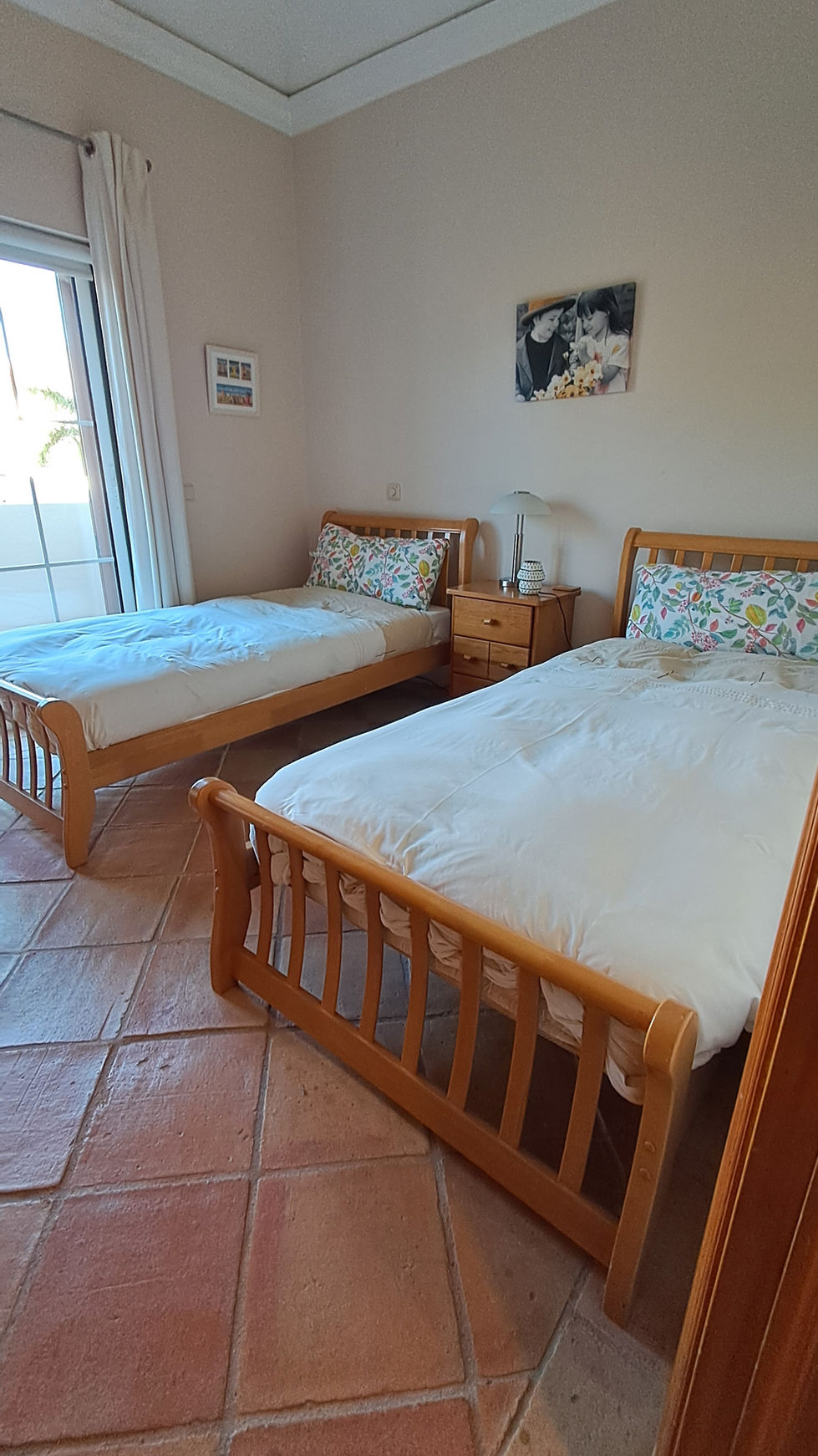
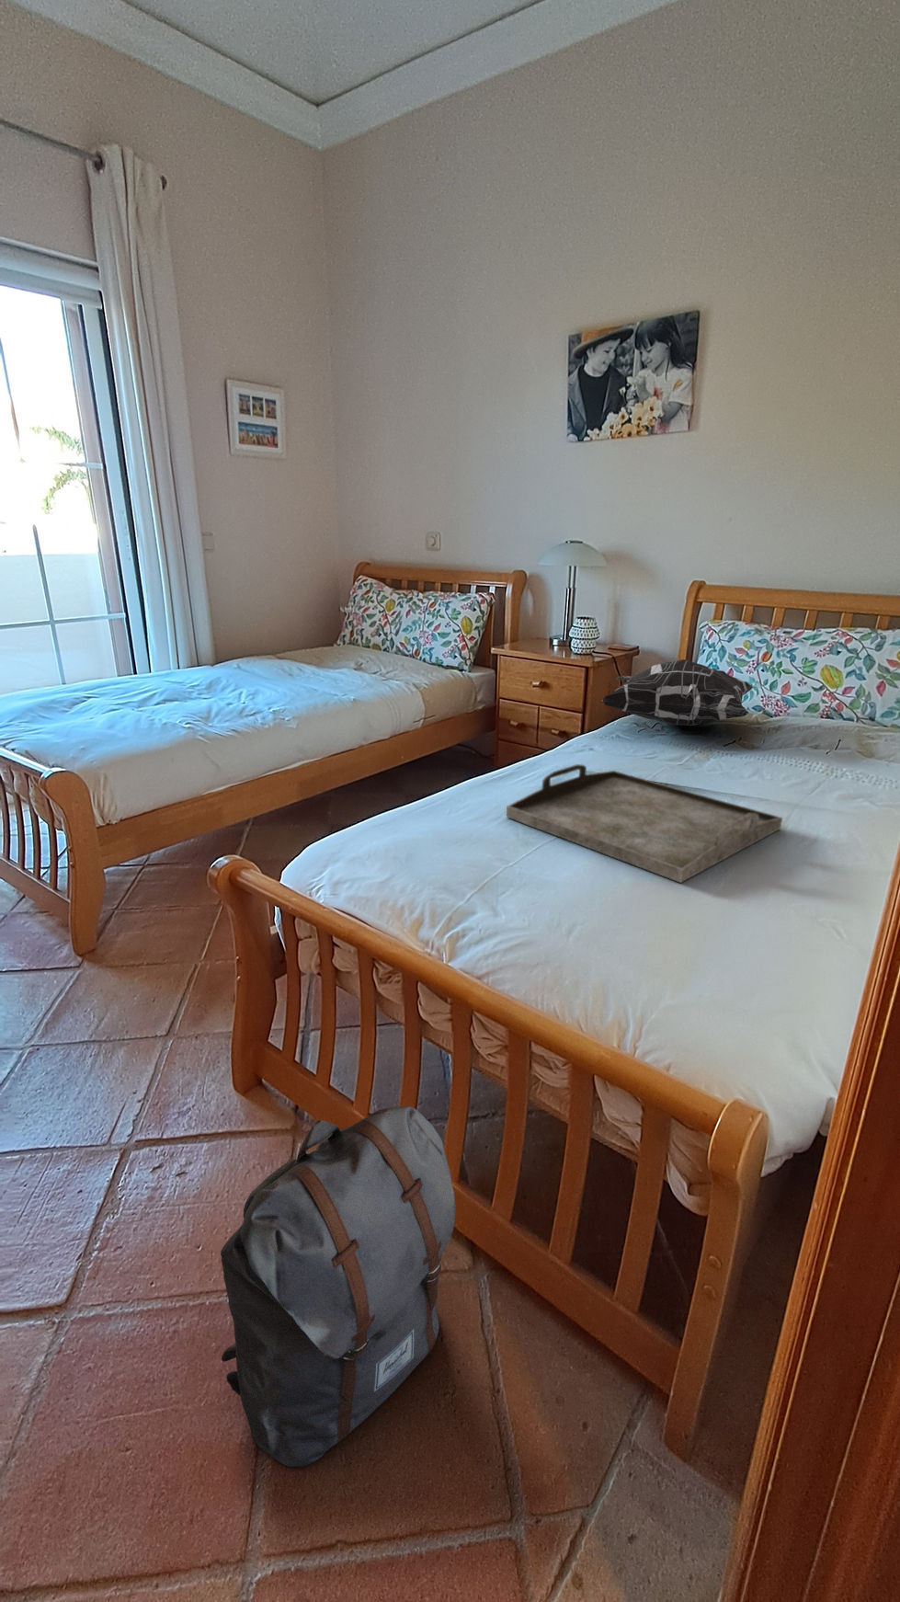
+ serving tray (641, 807)
+ backpack (336, 1253)
+ decorative pillow (677, 692)
